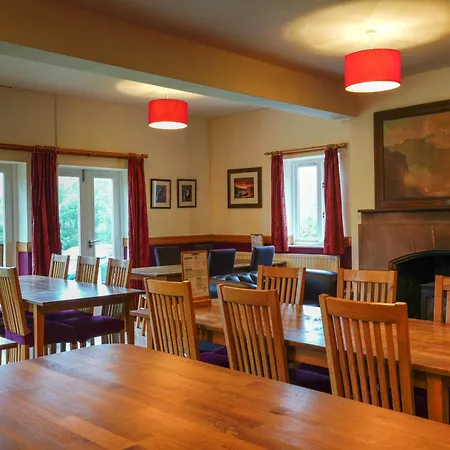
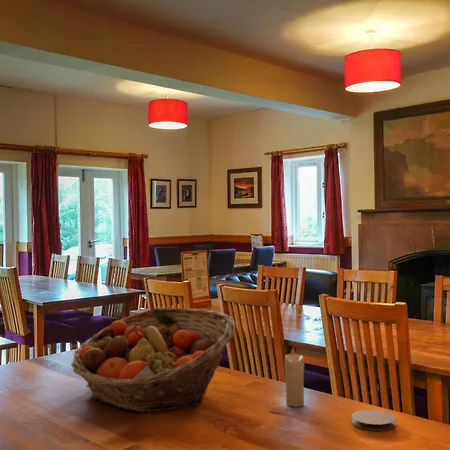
+ candle (294, 375)
+ coaster (373, 419)
+ fruit basket (153, 354)
